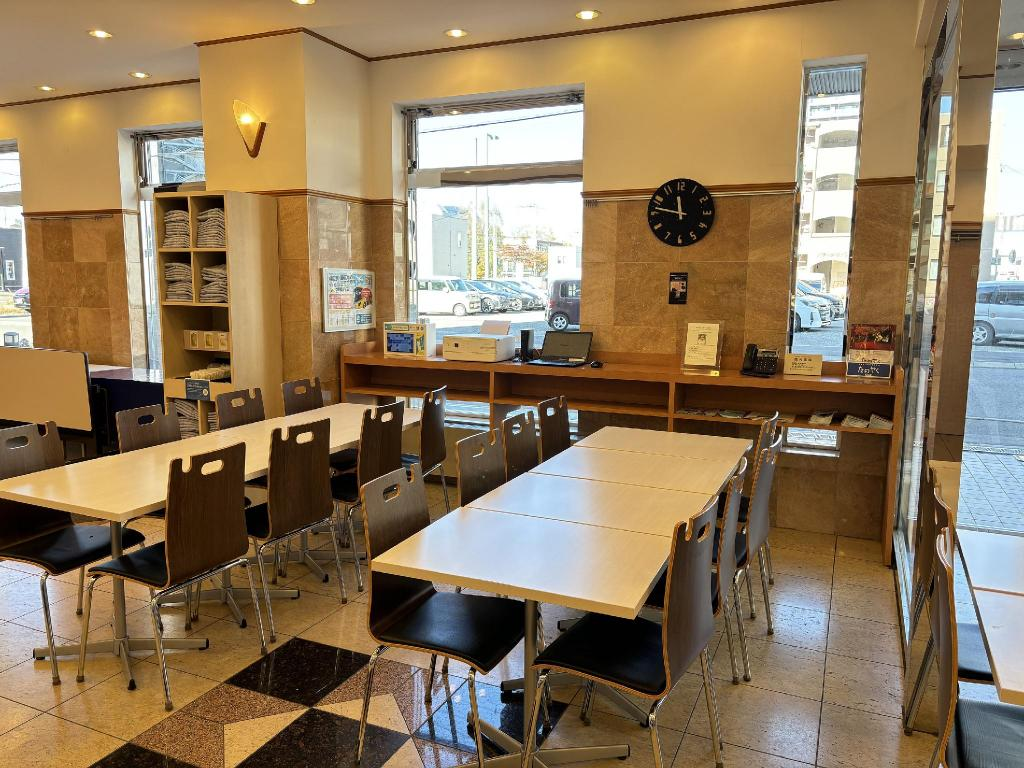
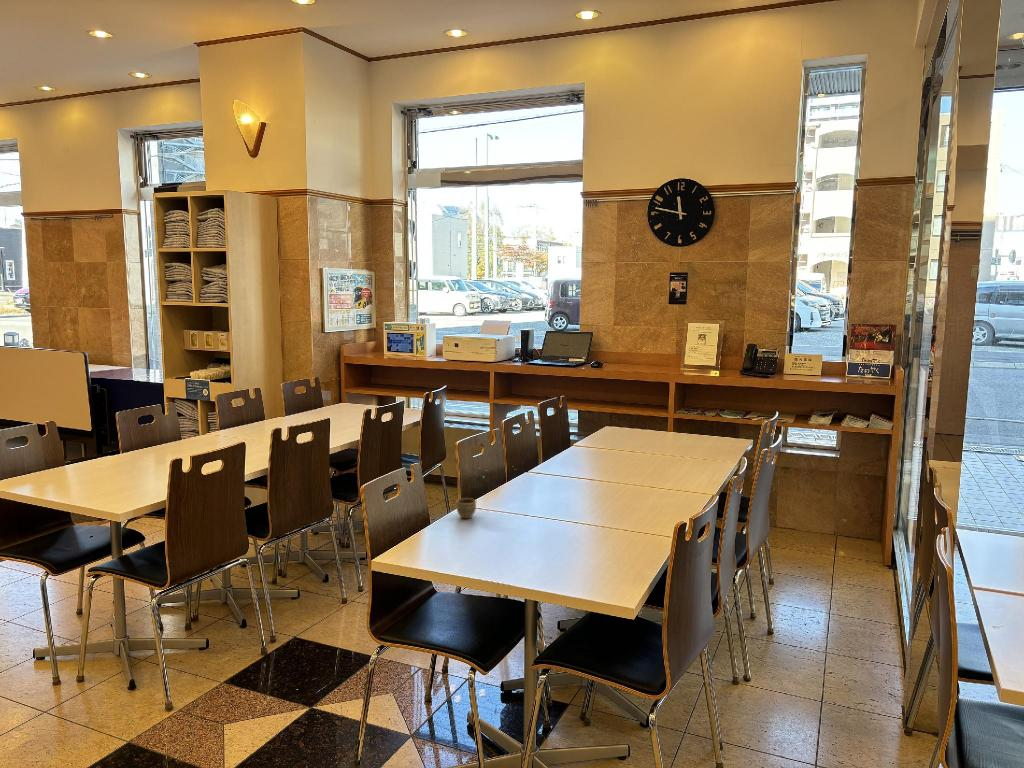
+ cup (468, 507)
